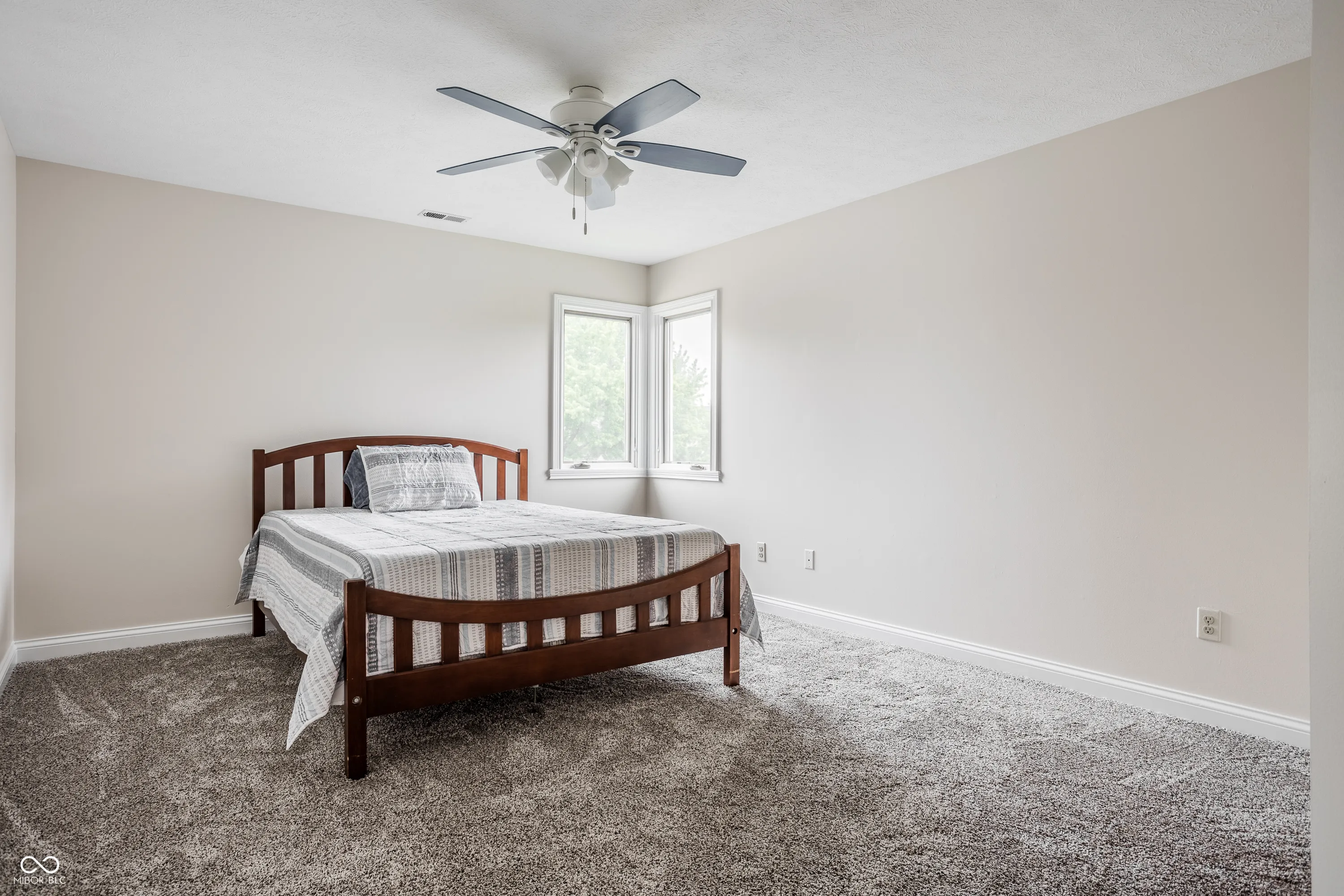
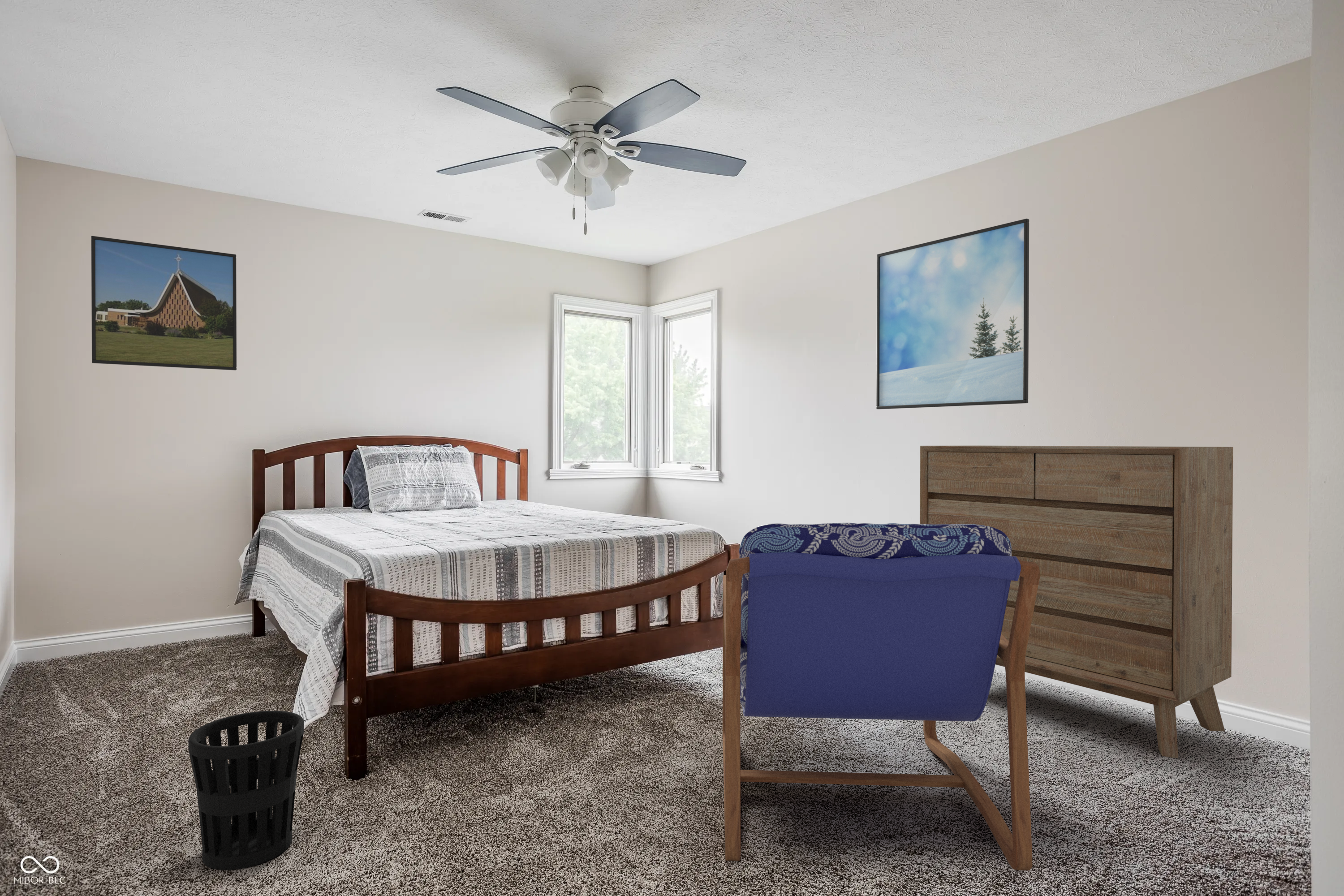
+ armchair (849, 653)
+ dresser (1062, 576)
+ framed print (946, 322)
+ wastebasket (248, 788)
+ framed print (167, 306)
